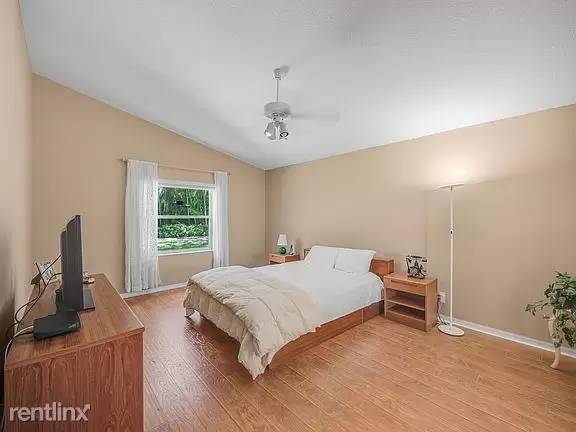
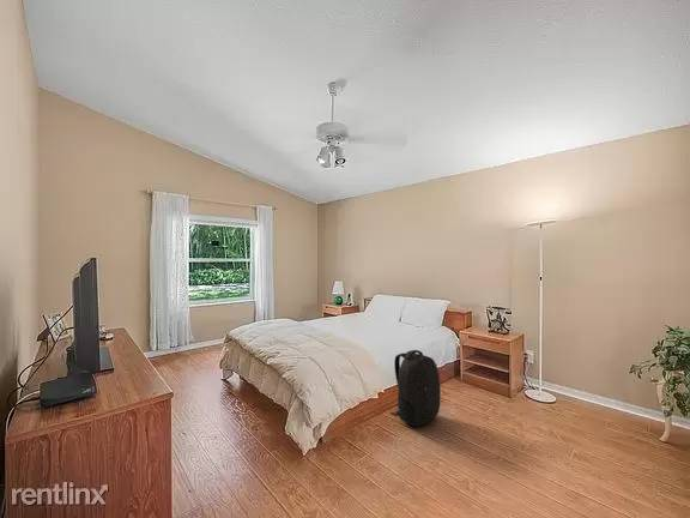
+ backpack (414, 384)
